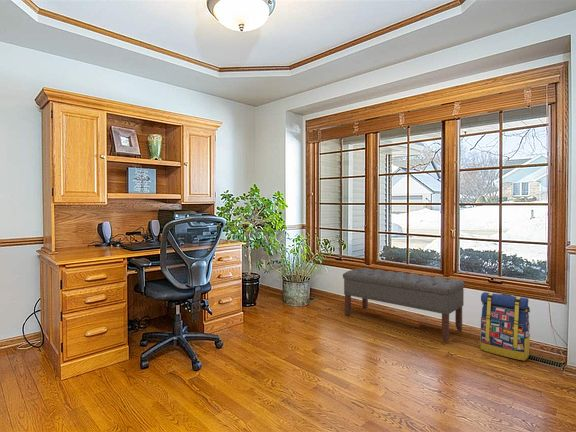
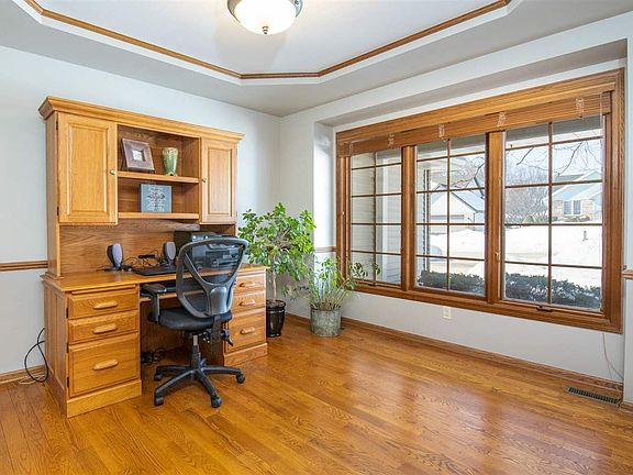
- bench (399, 298)
- backpack (504, 323)
